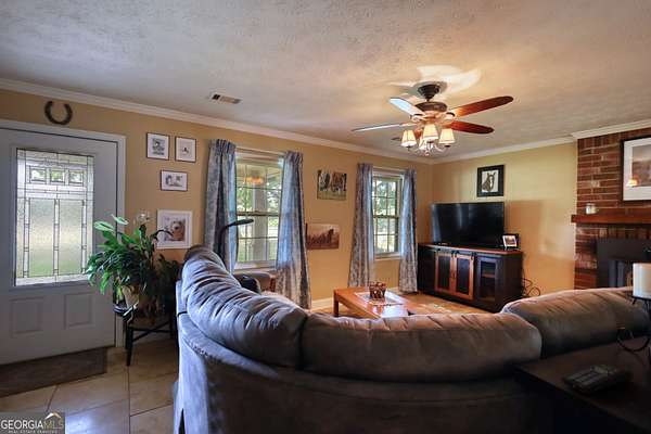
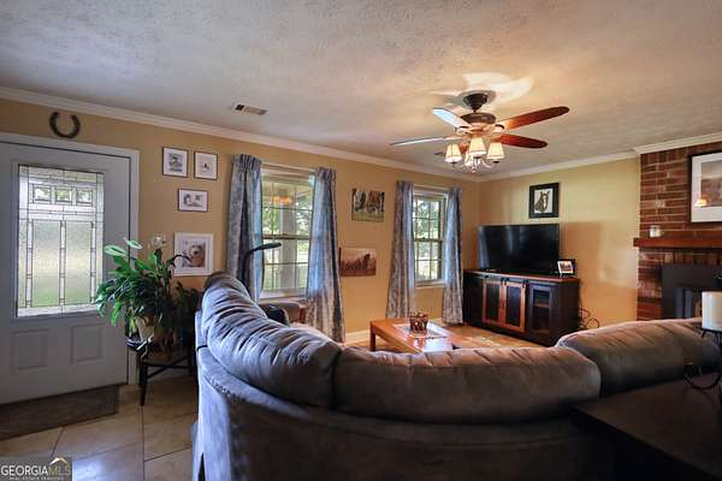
- remote control (598, 376)
